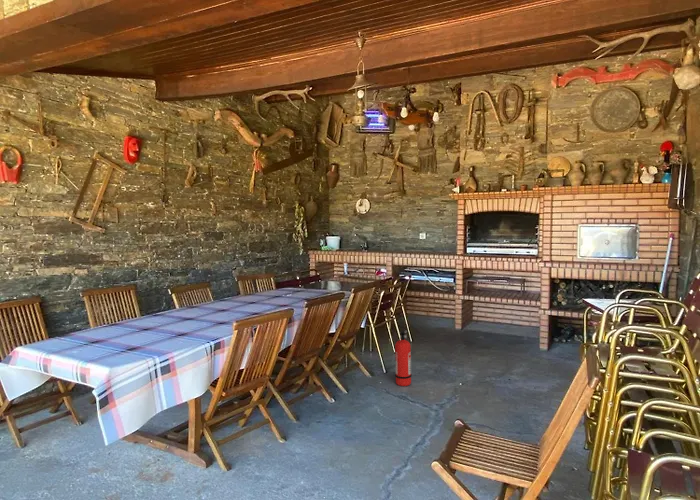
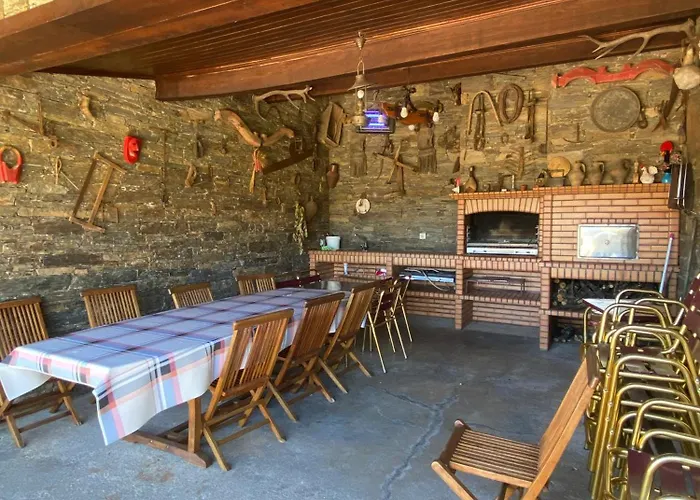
- fire extinguisher (402, 356)
